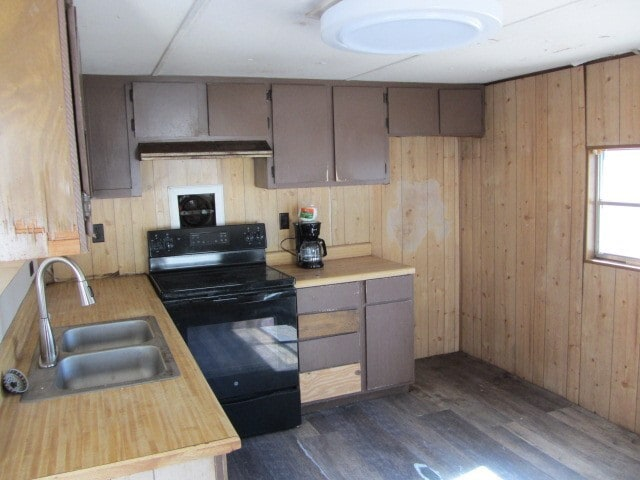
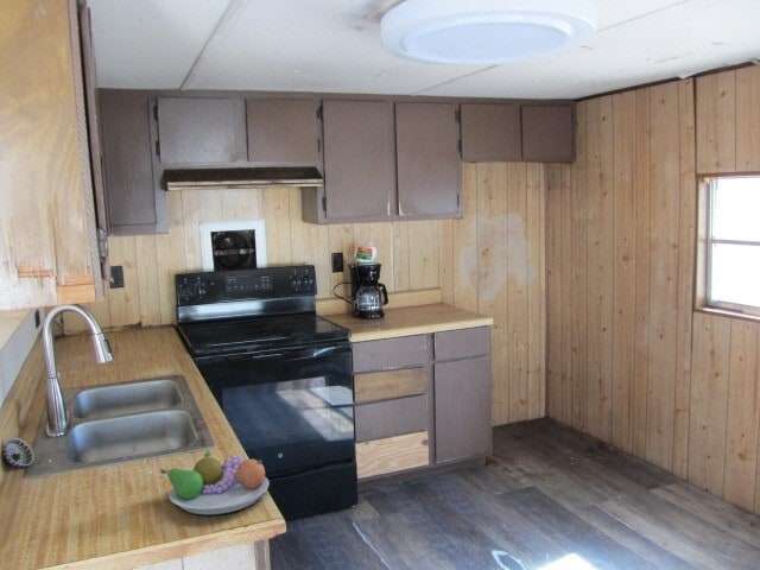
+ fruit bowl (215, 477)
